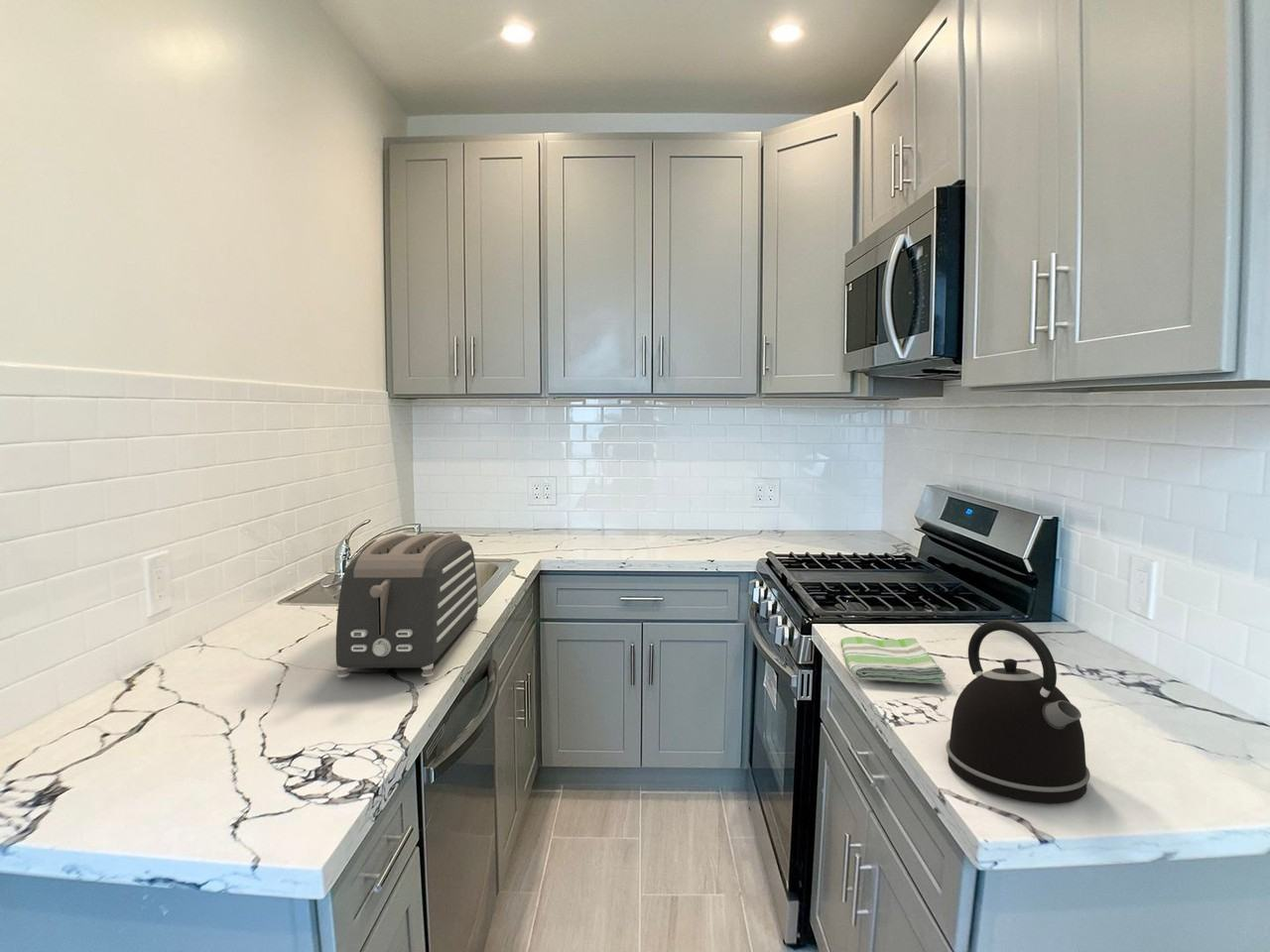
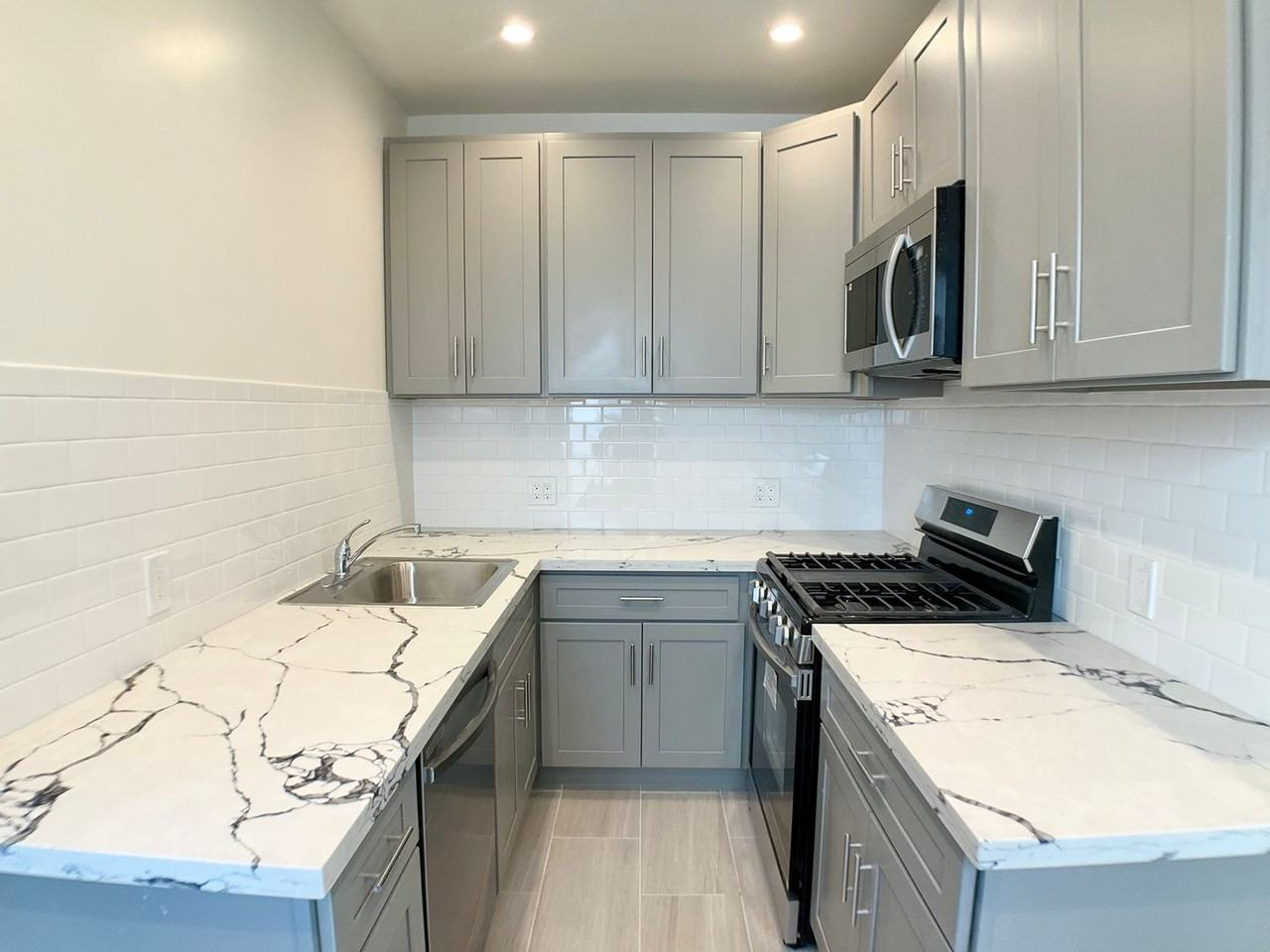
- dish towel (887, 654)
- toaster (413, 593)
- kettle (1015, 697)
